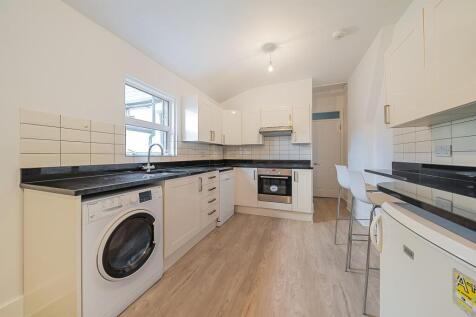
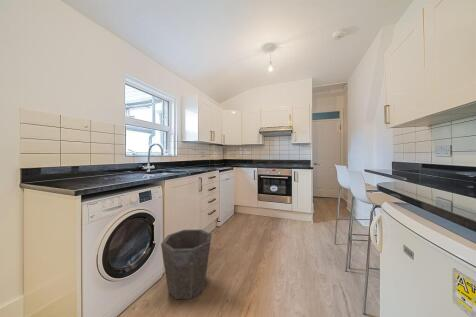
+ waste bin (187, 262)
